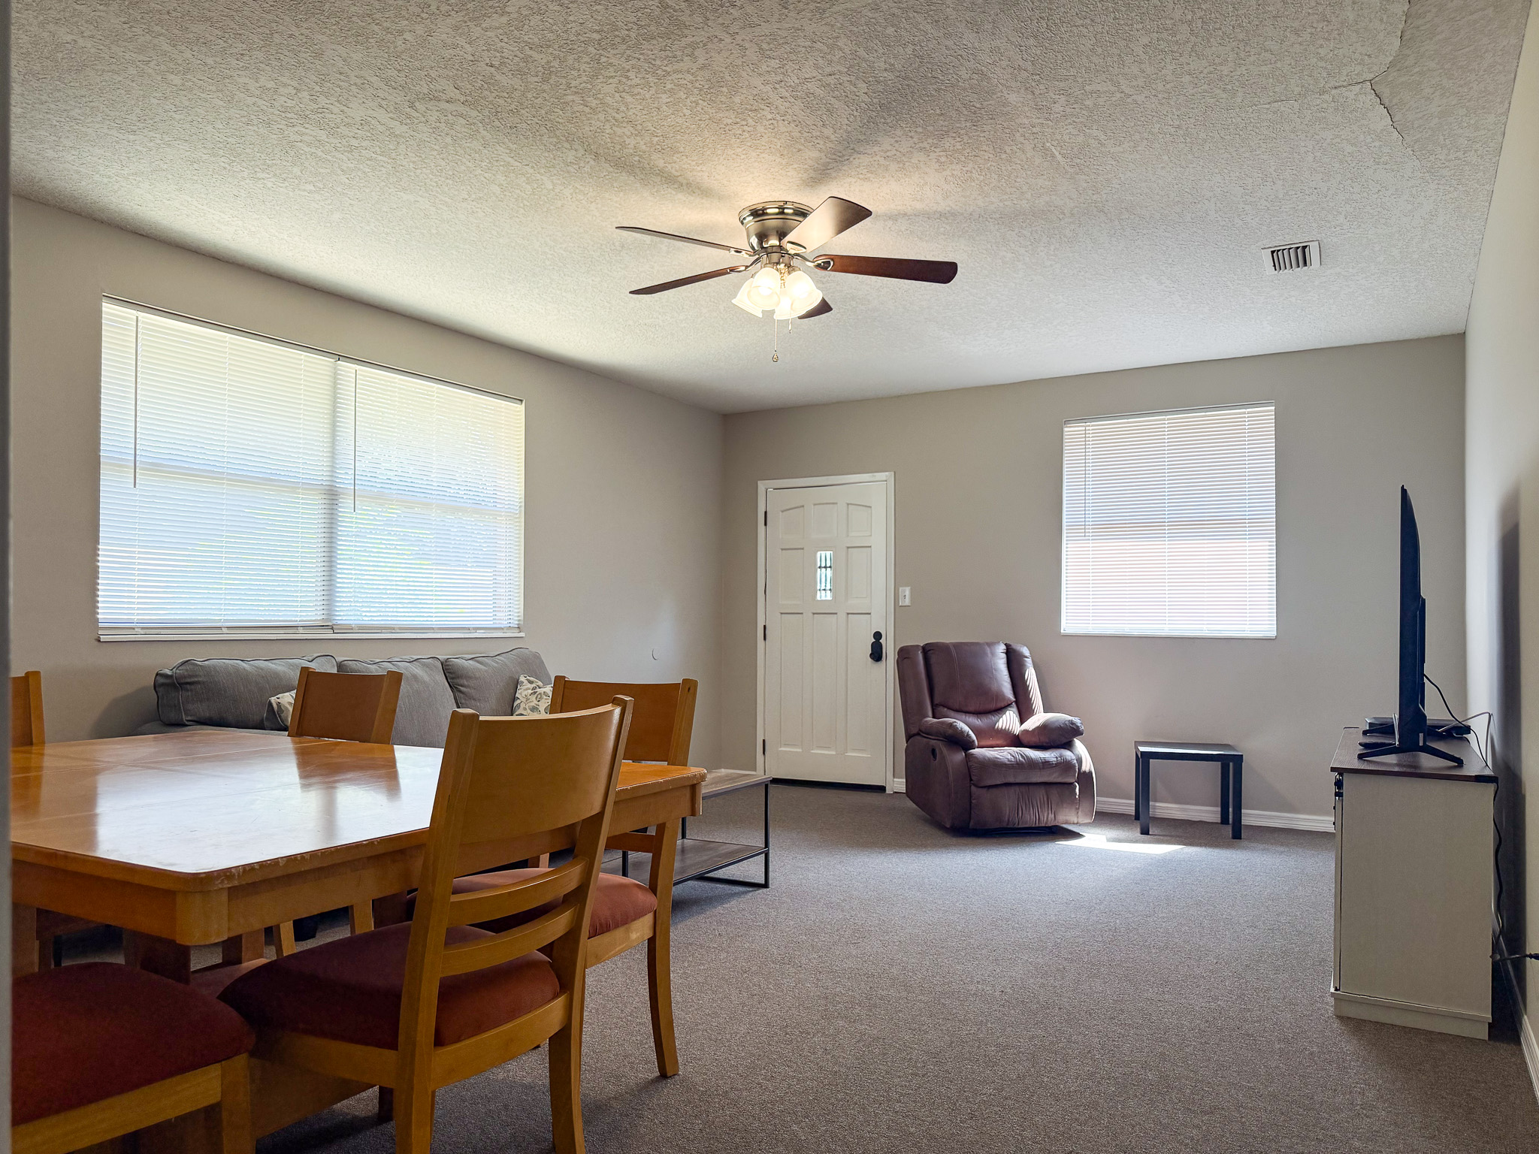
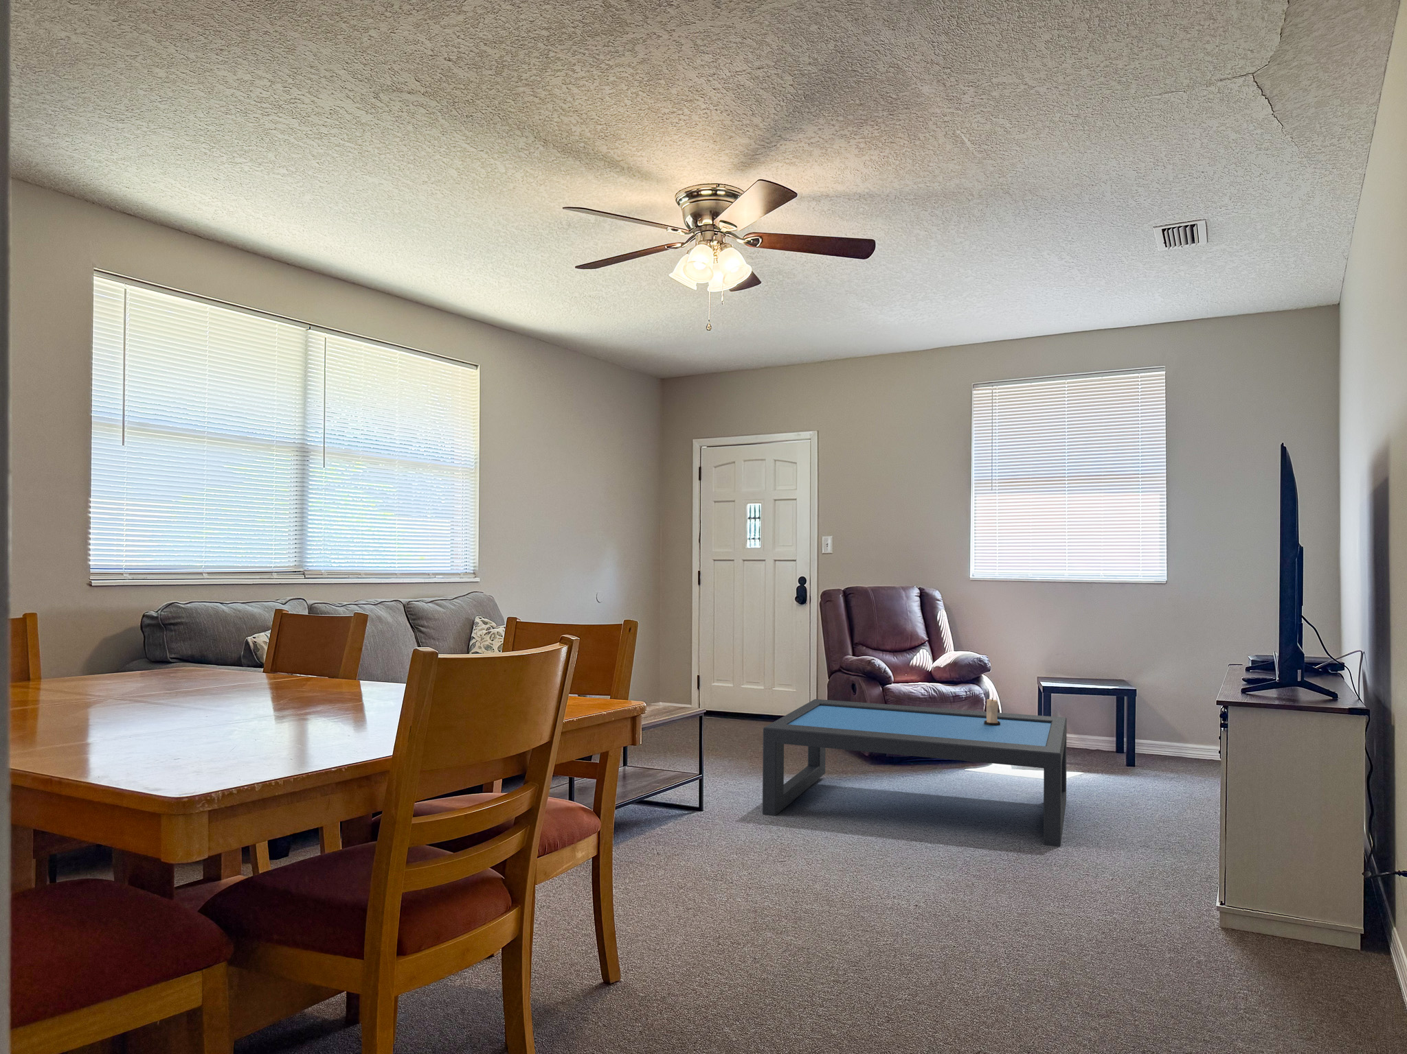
+ candle (992, 707)
+ coffee table (920, 756)
